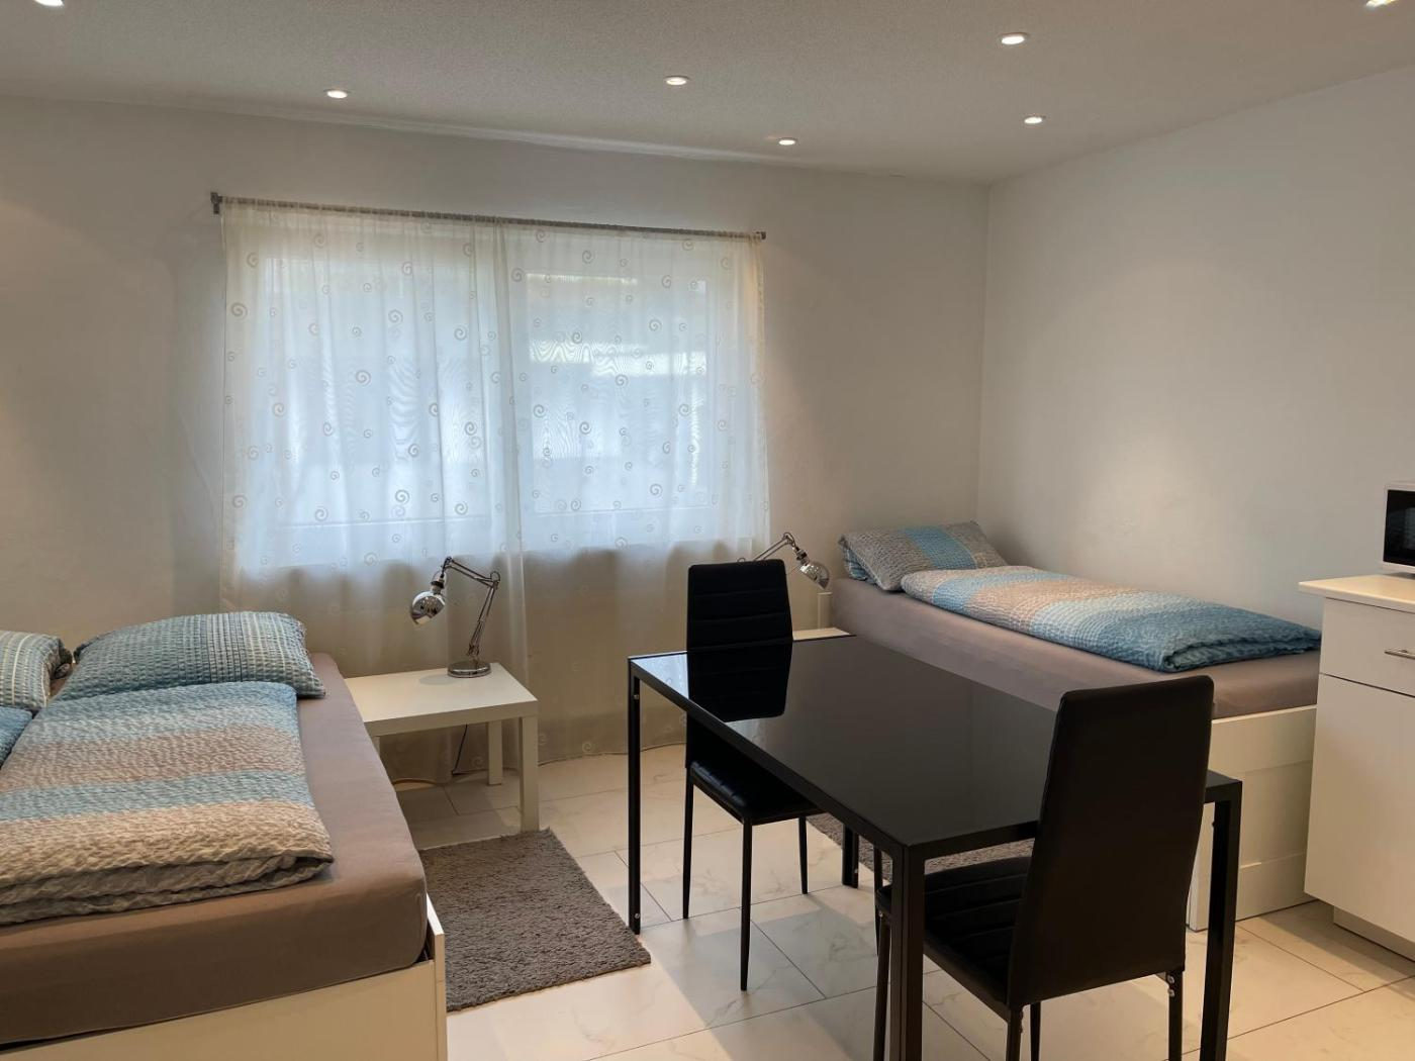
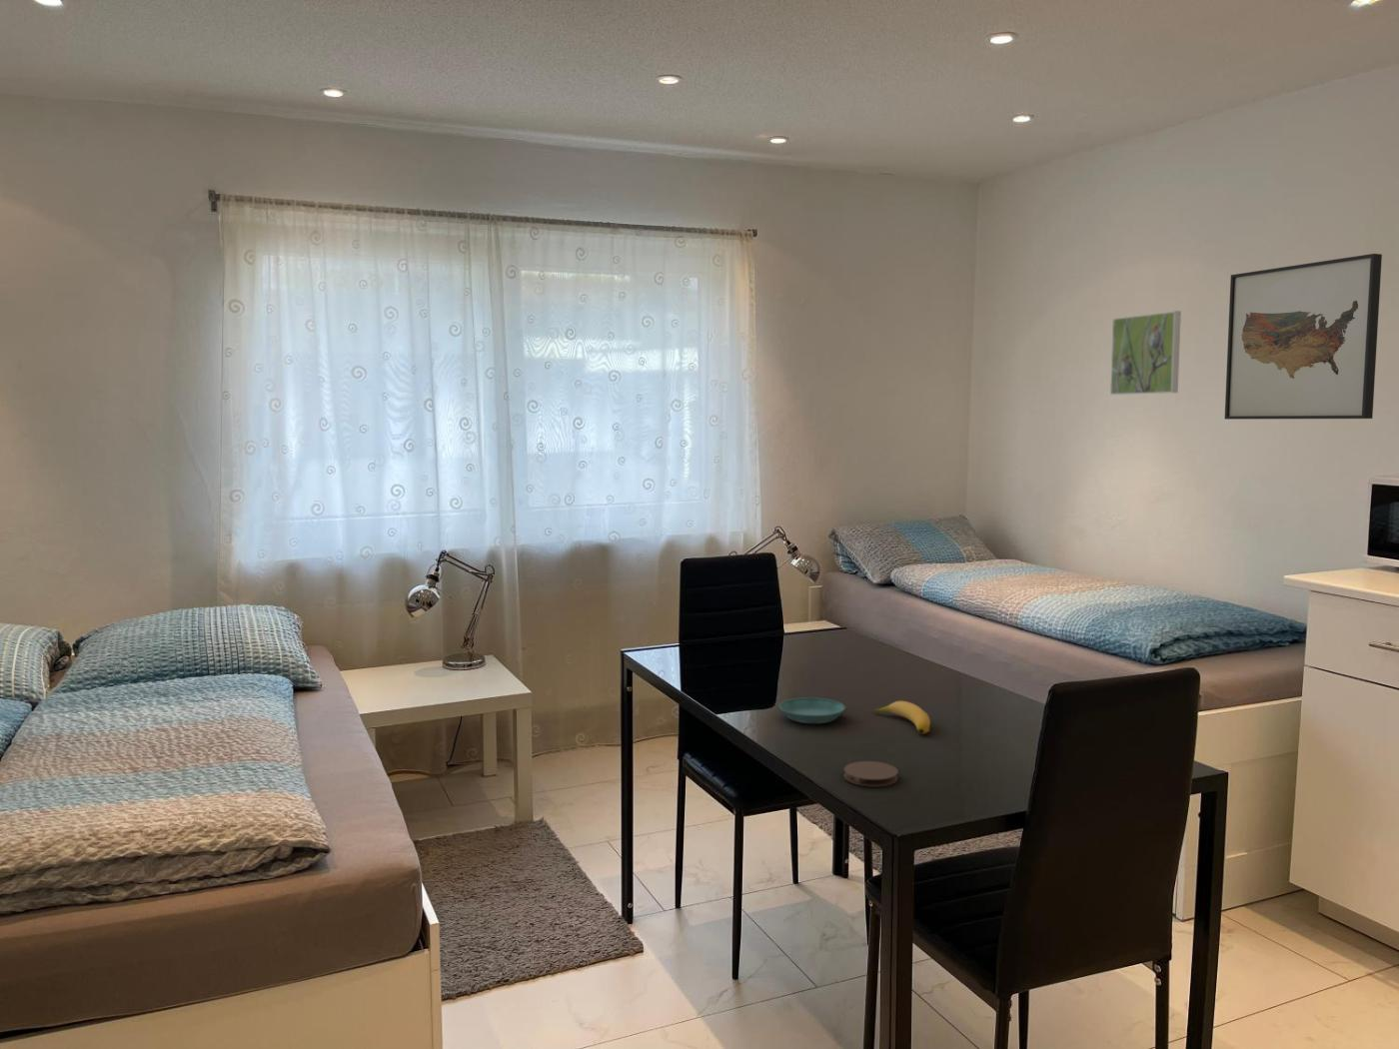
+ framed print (1145, 354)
+ banana (905, 714)
+ saucer (812, 712)
+ coaster (870, 774)
+ wall art (1297, 342)
